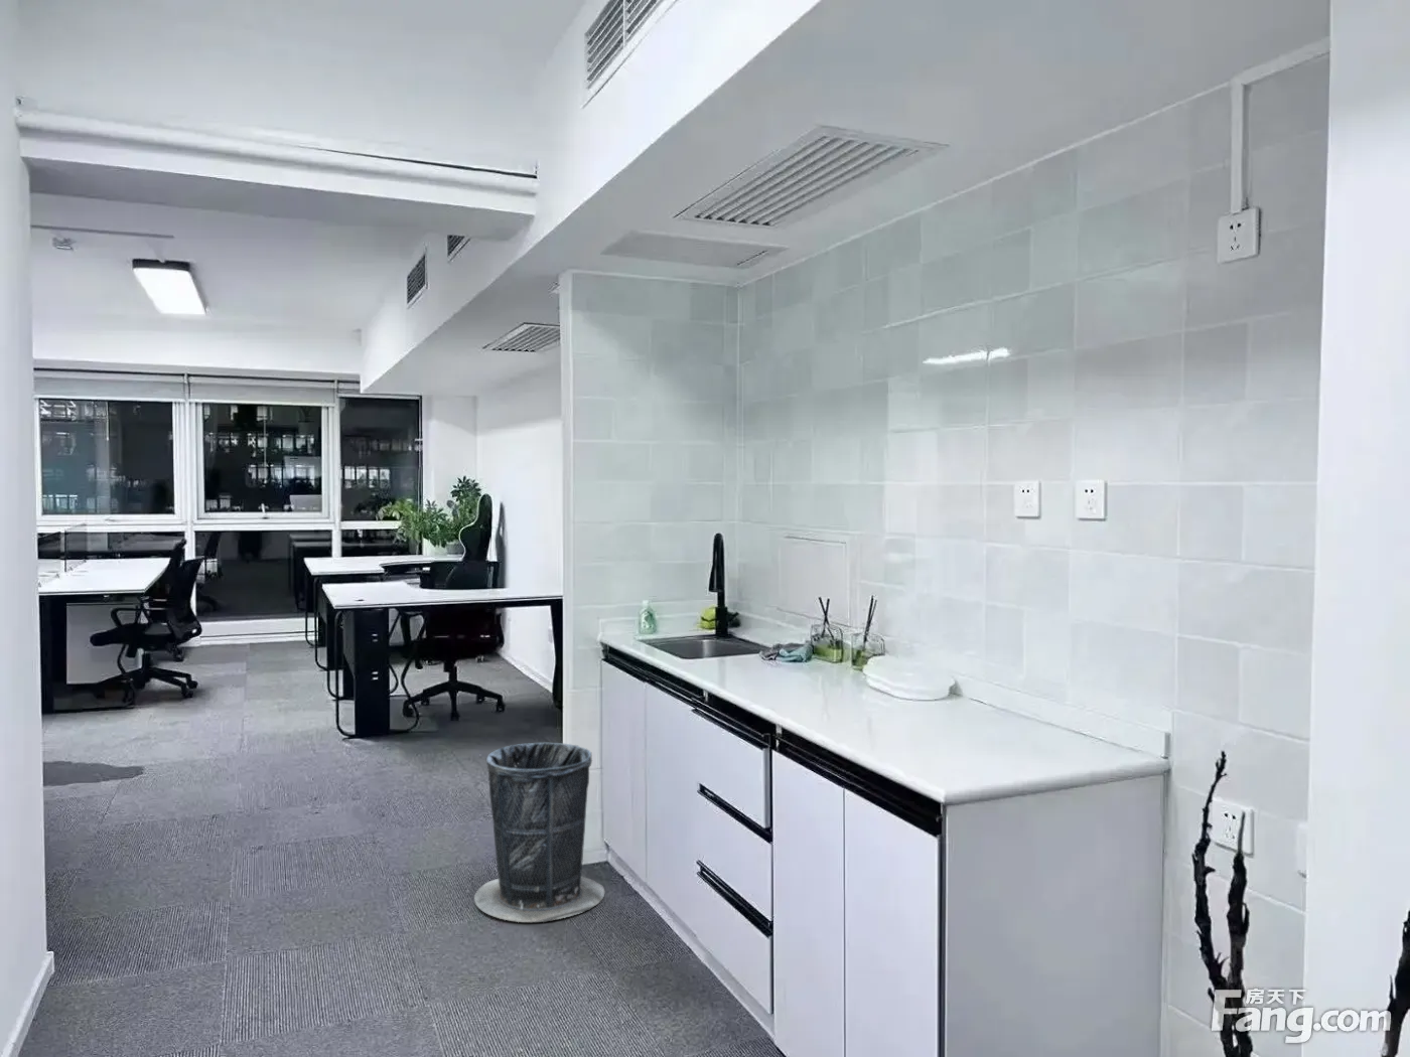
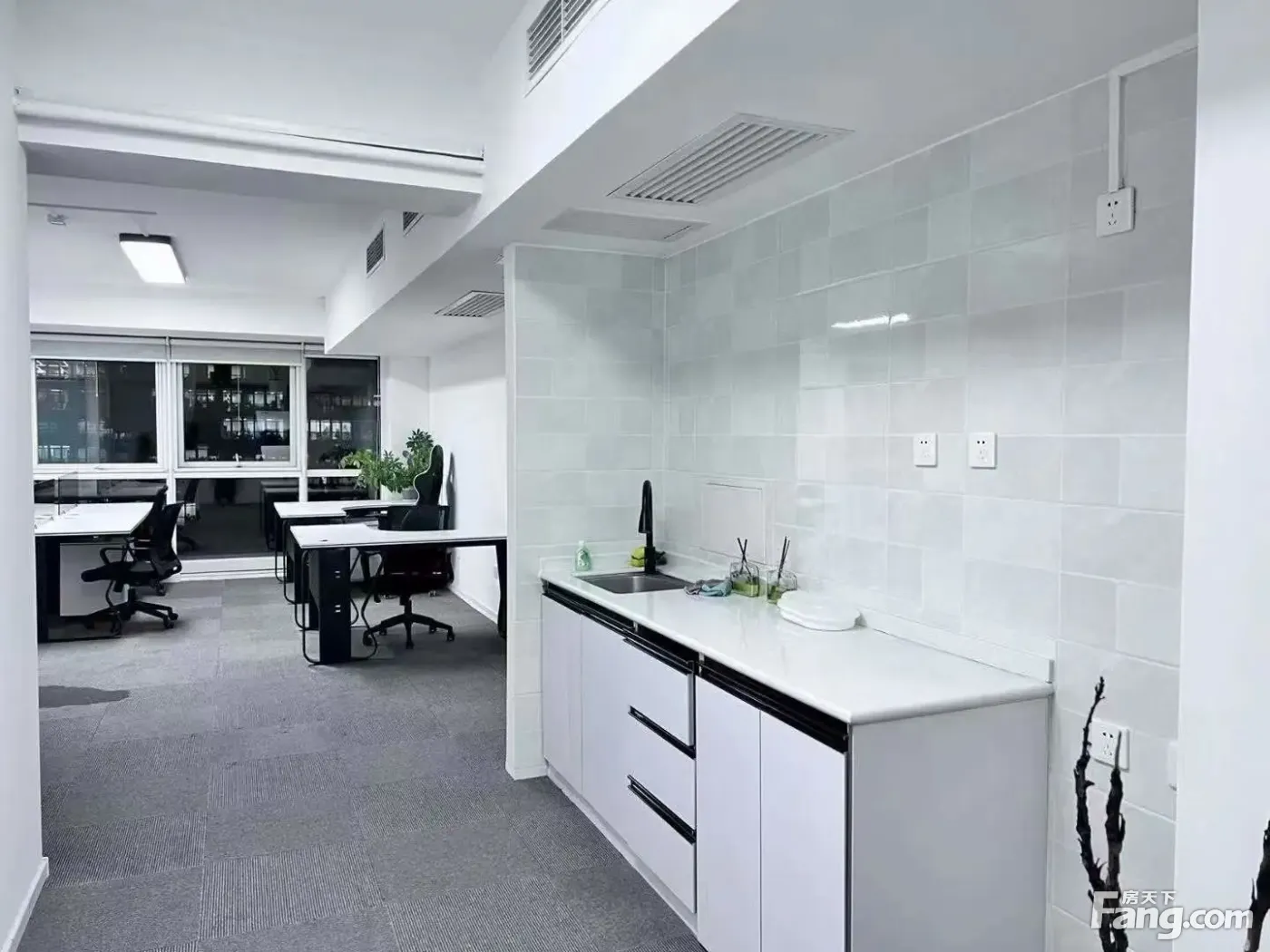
- trash can (540, 824)
